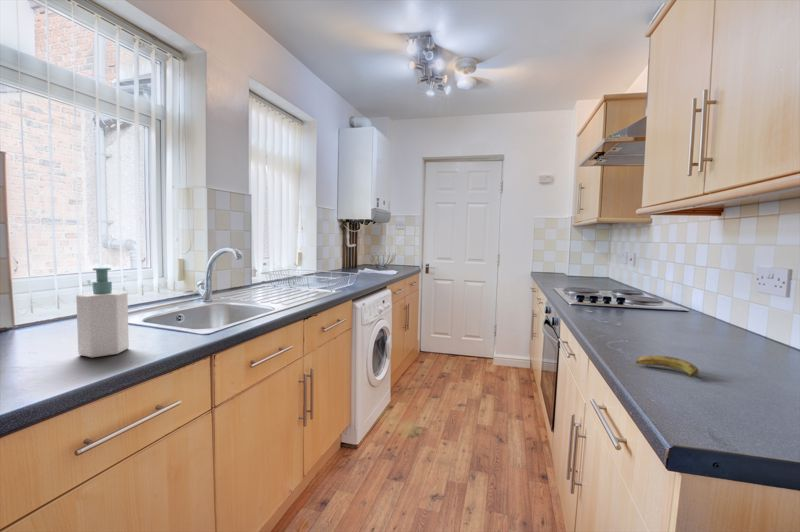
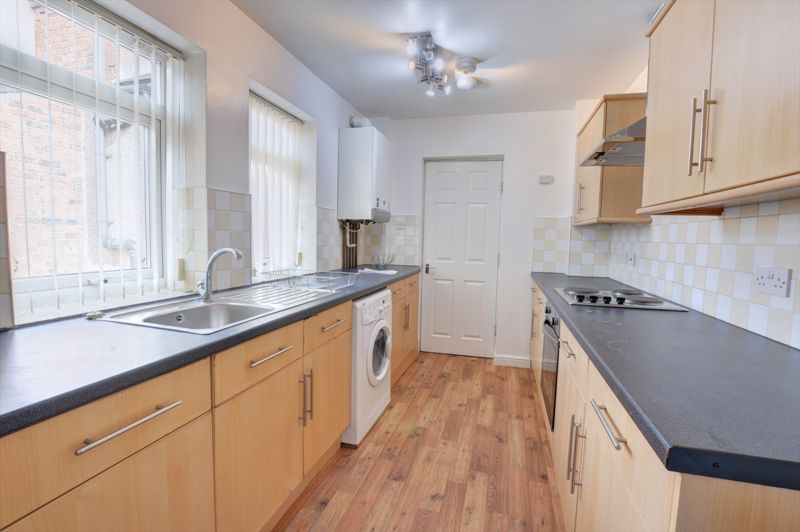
- banana (665, 364)
- soap bottle (103, 310)
